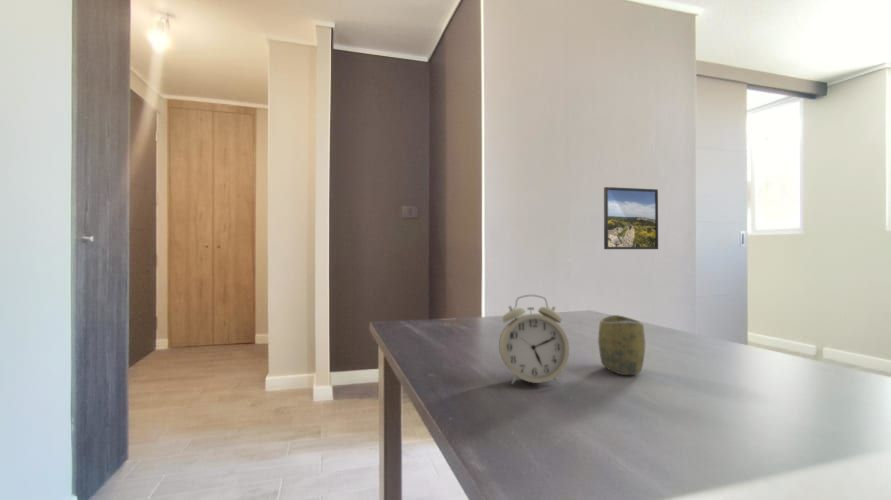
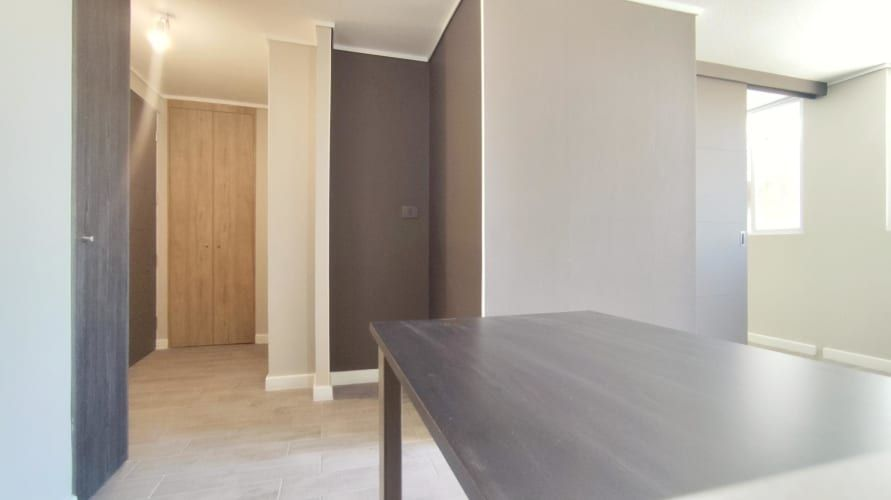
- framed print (631, 218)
- cup (621, 344)
- alarm clock (532, 338)
